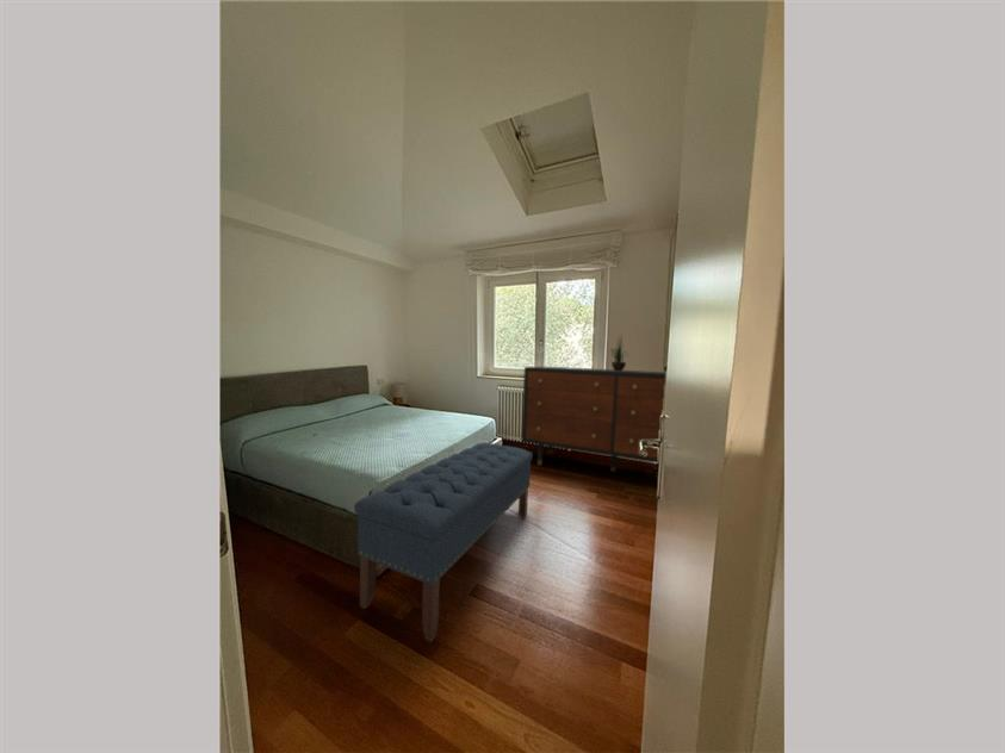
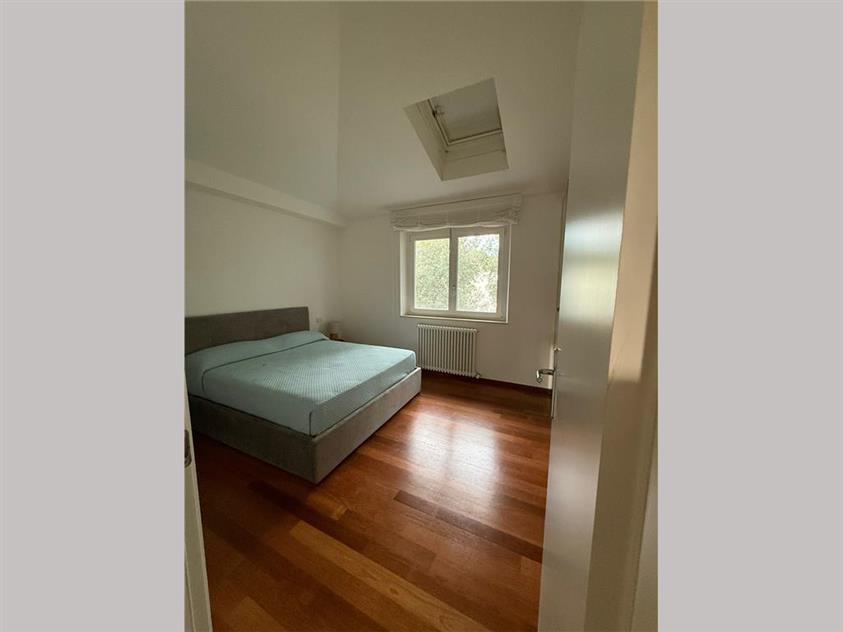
- potted plant (618, 349)
- bench (463, 510)
- dresser (615, 421)
